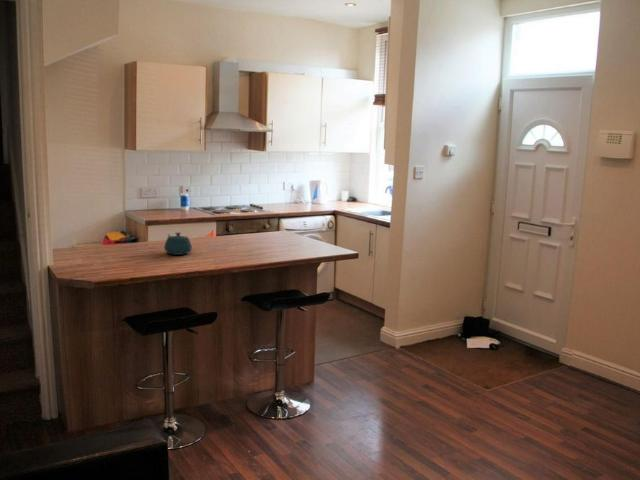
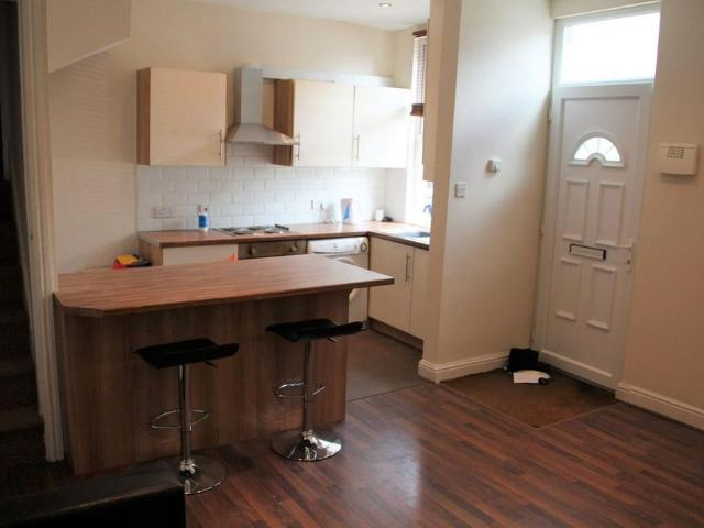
- teapot (177, 243)
